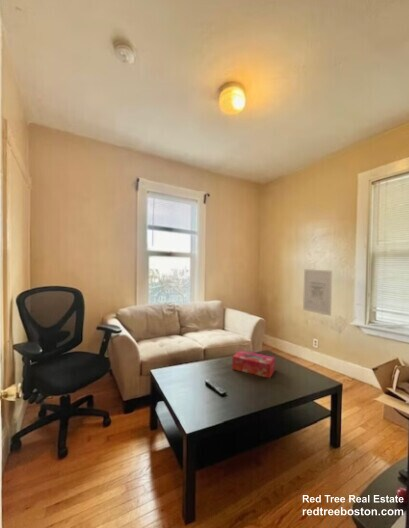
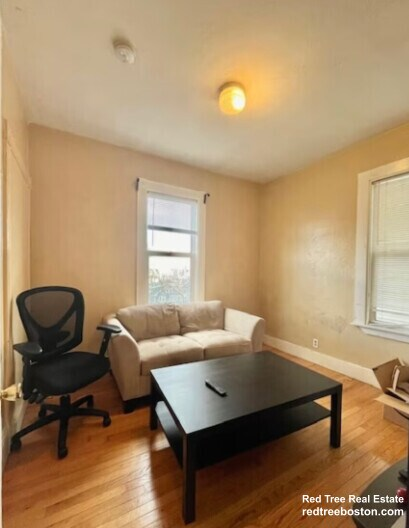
- wall art (317, 291)
- tissue box (253, 363)
